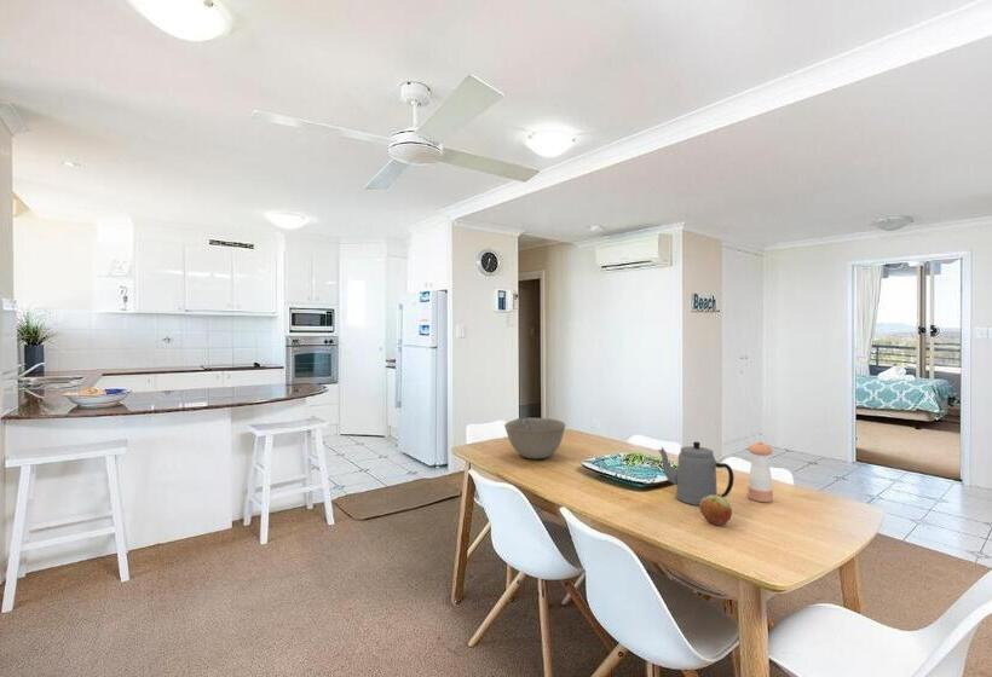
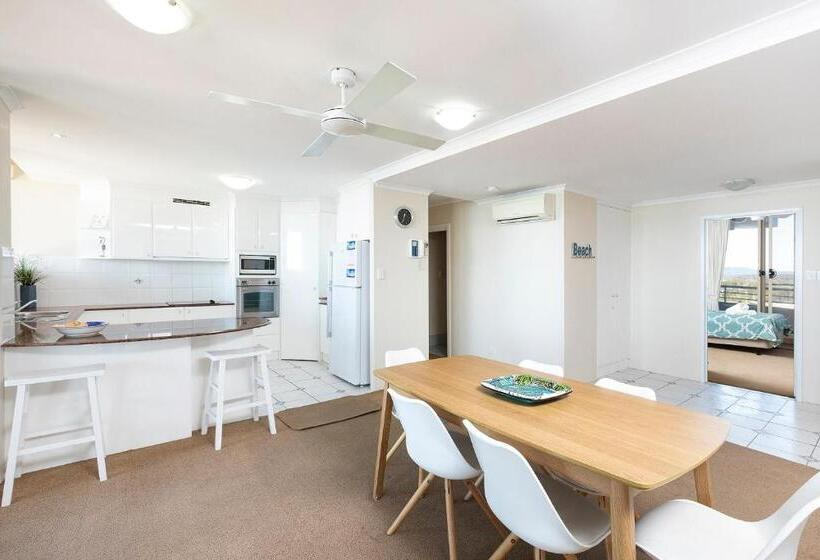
- apple (715, 509)
- pepper shaker (760, 469)
- bowl (535, 439)
- teapot (693, 469)
